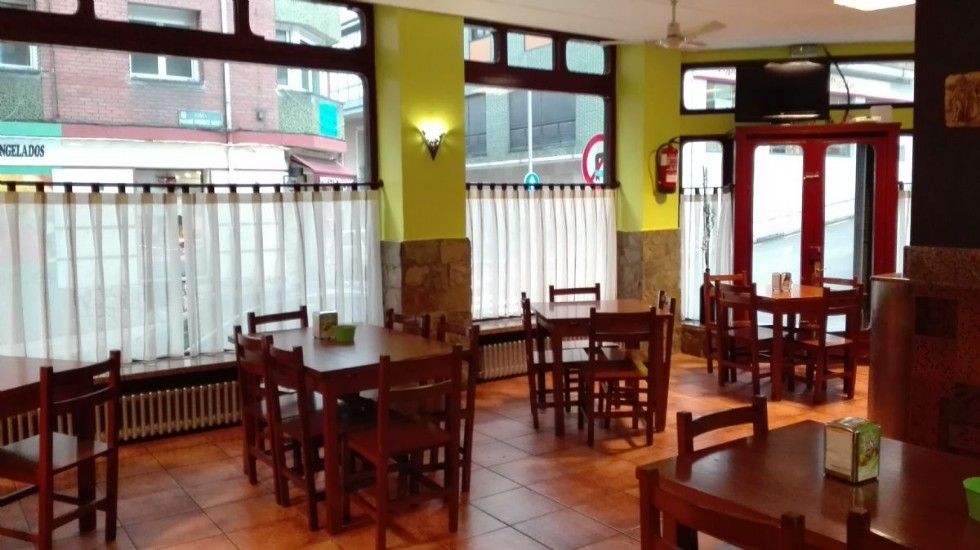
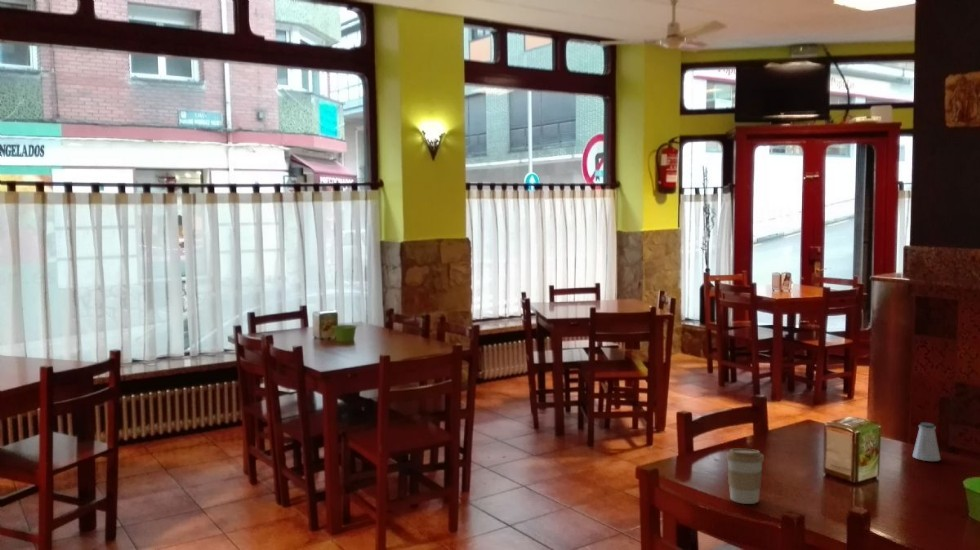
+ coffee cup (744, 474)
+ saltshaker (926, 440)
